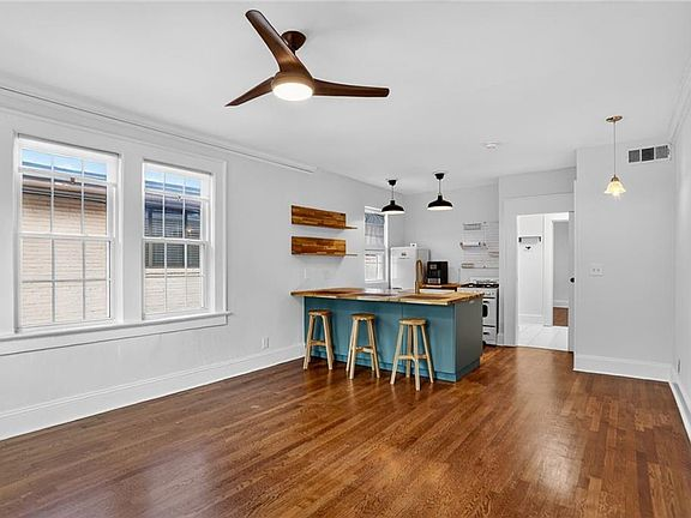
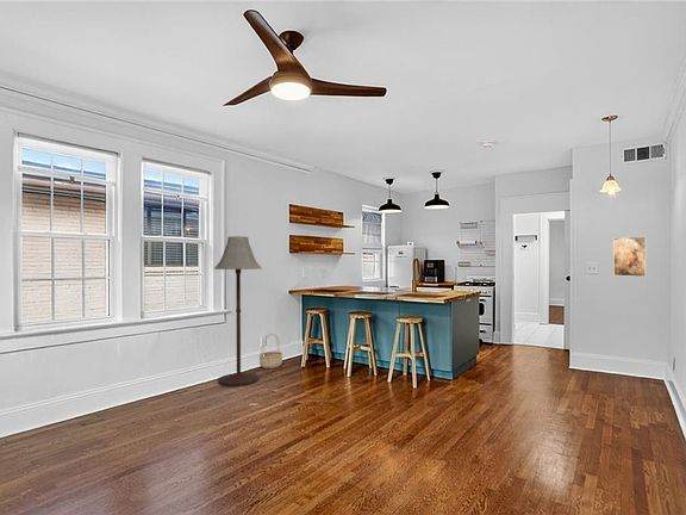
+ basket (270, 352)
+ floor lamp (238, 309)
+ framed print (629, 256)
